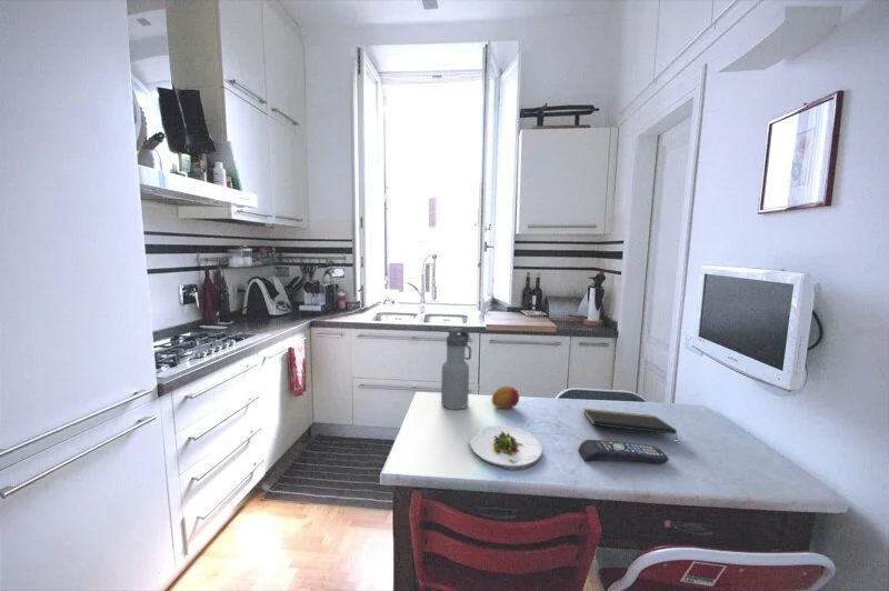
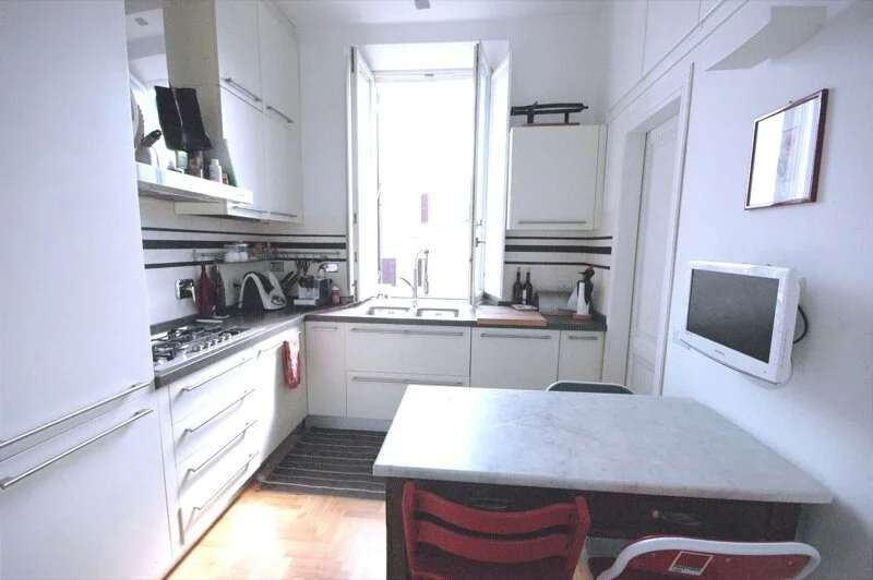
- salad plate (506, 441)
- water bottle (456, 367)
- remote control (622, 451)
- fruit (505, 397)
- notepad (626, 420)
